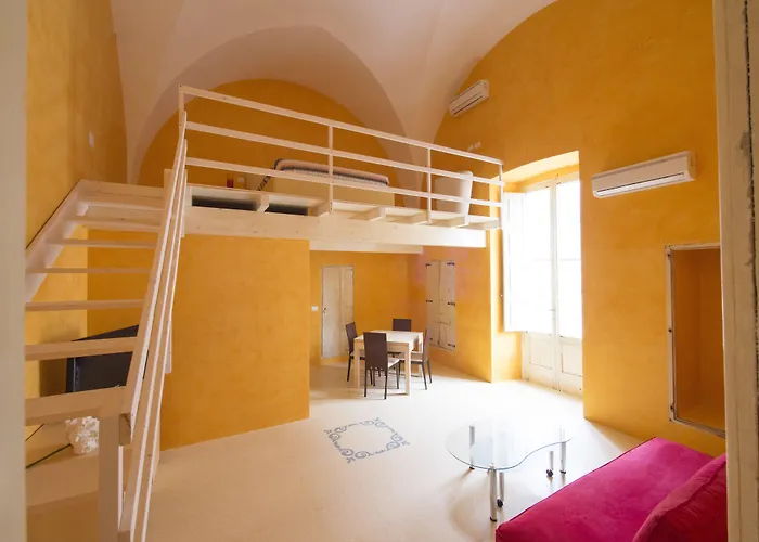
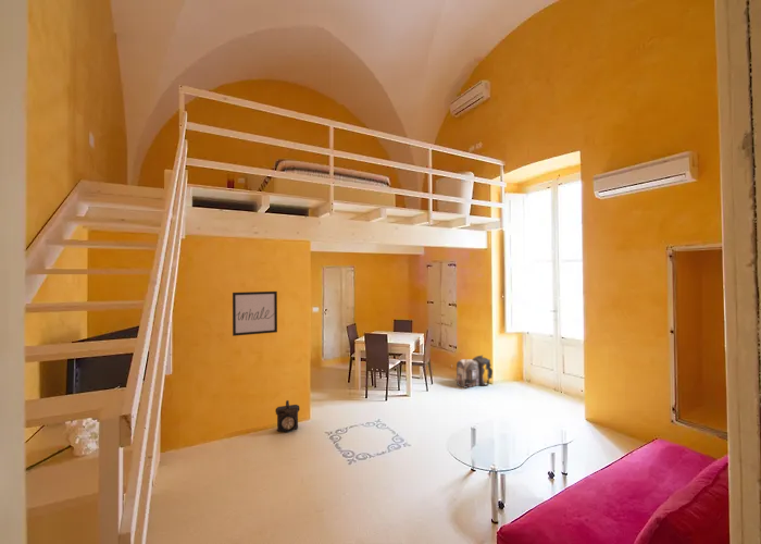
+ architectural model (470, 369)
+ wall art (254, 312)
+ lantern (288, 415)
